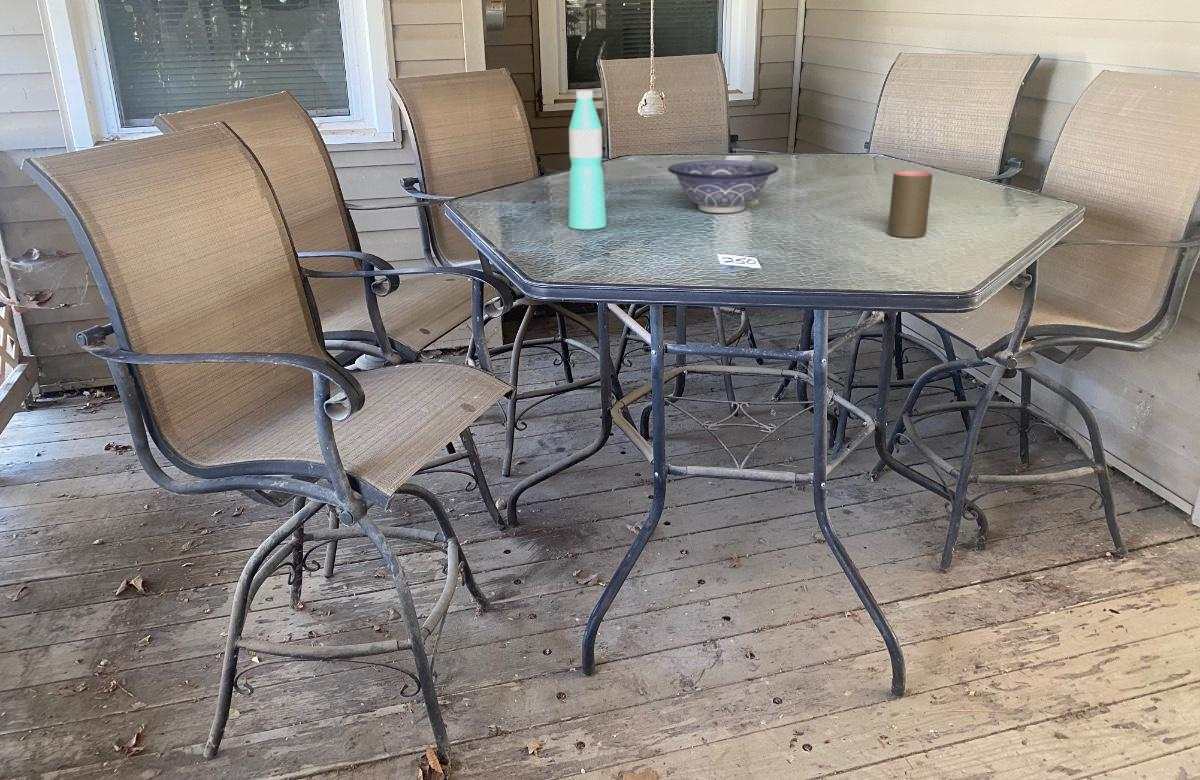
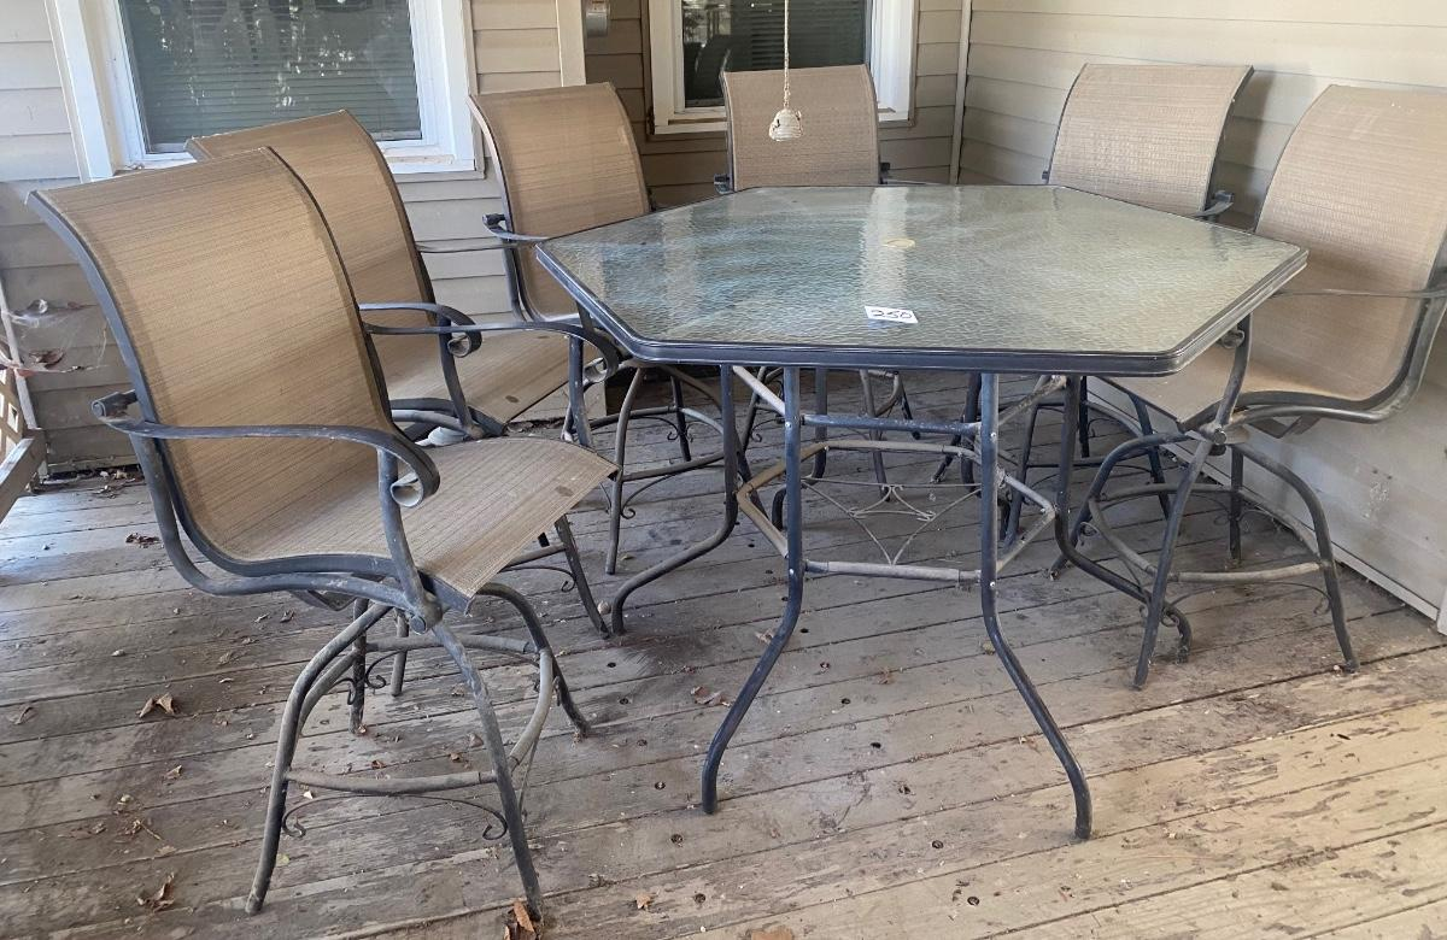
- cup (909, 203)
- water bottle (586, 159)
- decorative bowl (722, 188)
